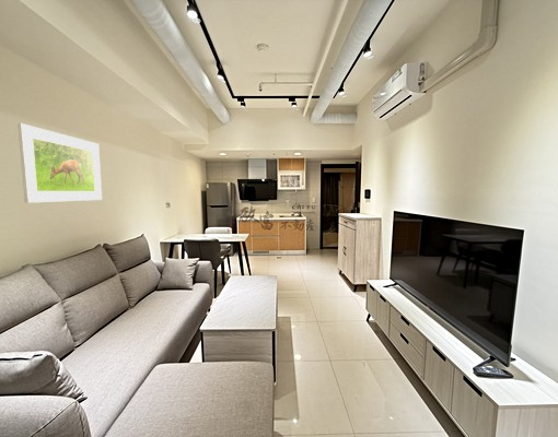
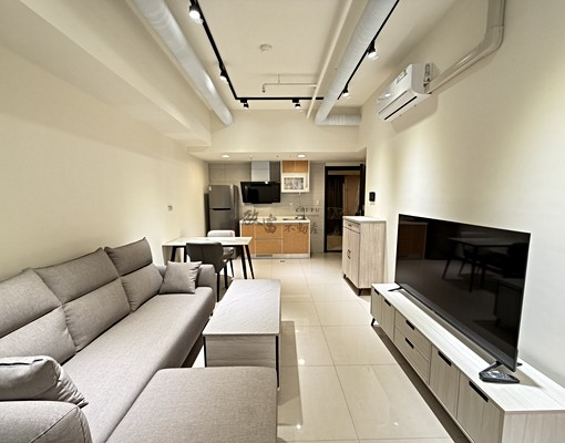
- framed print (67, 168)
